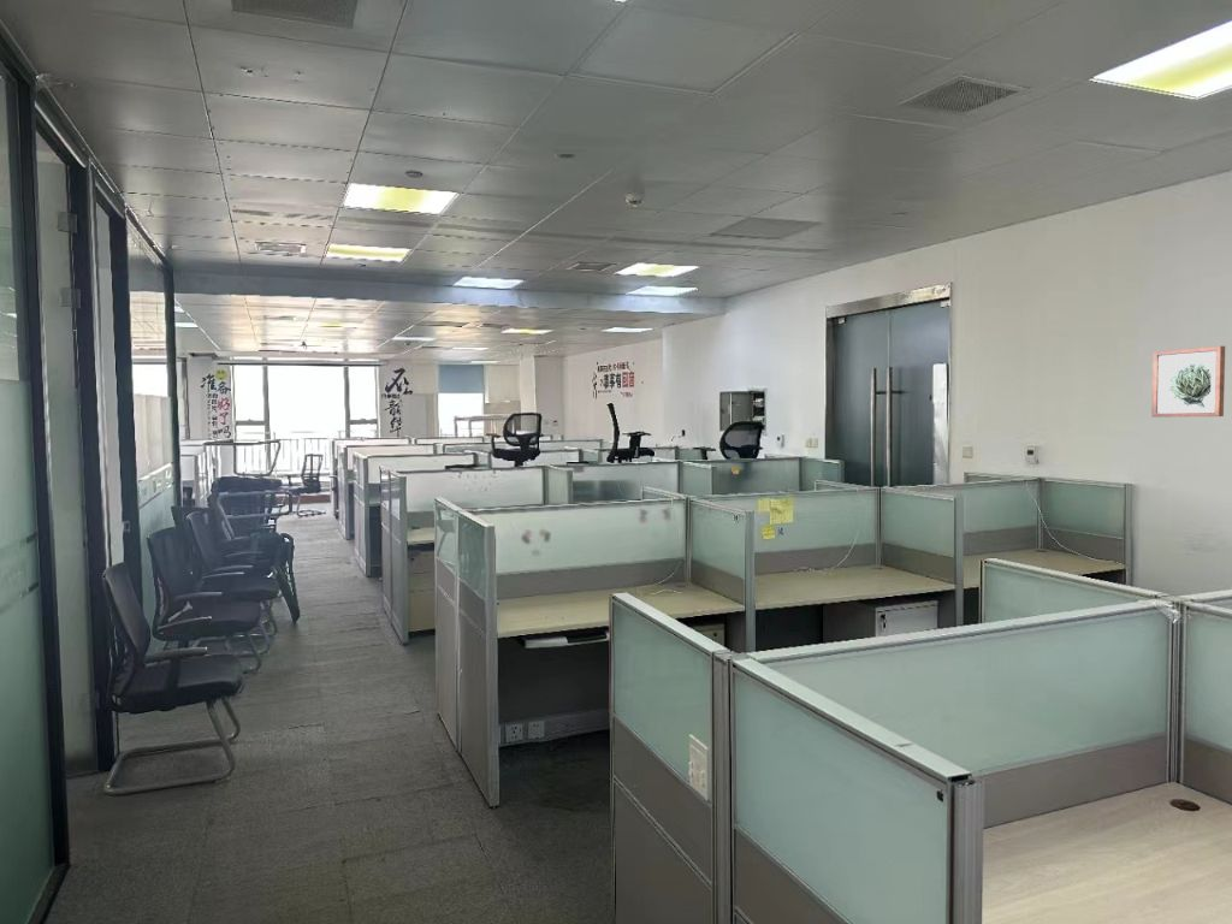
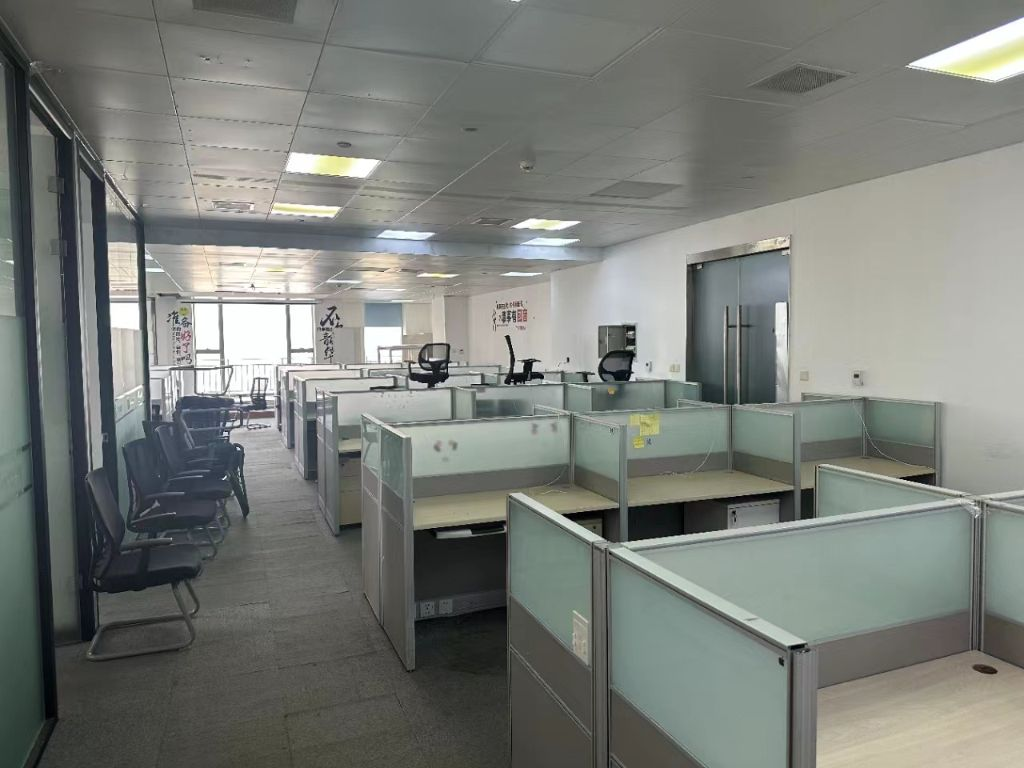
- wall art (1186, 383)
